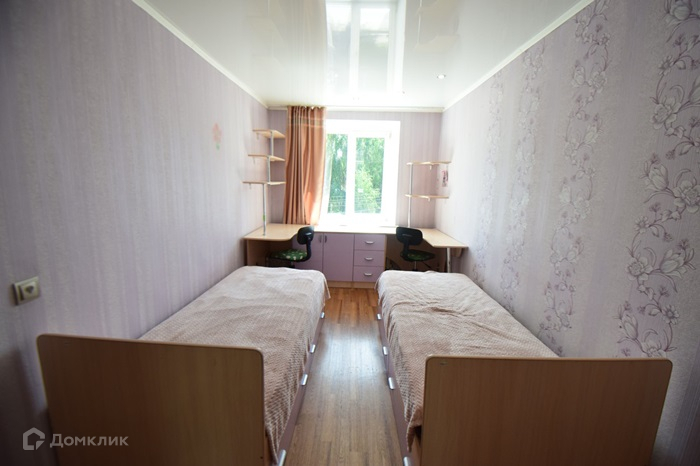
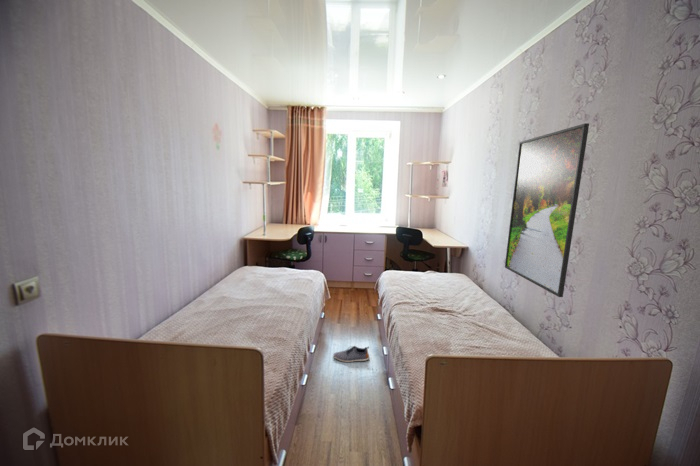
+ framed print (538, 210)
+ shoe (351, 352)
